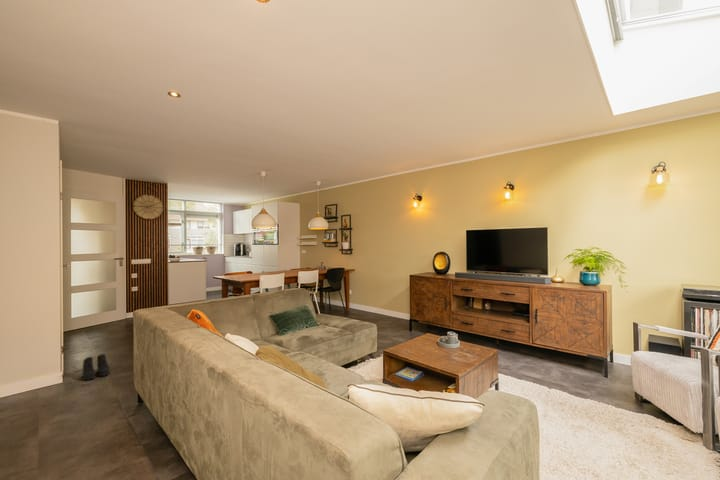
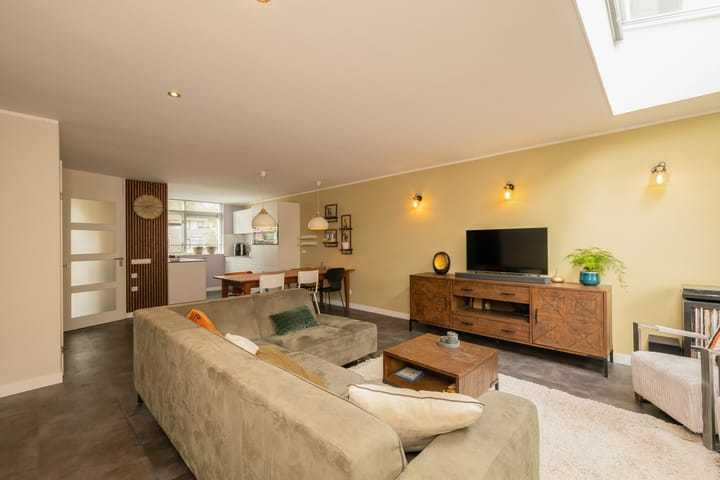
- boots (97, 365)
